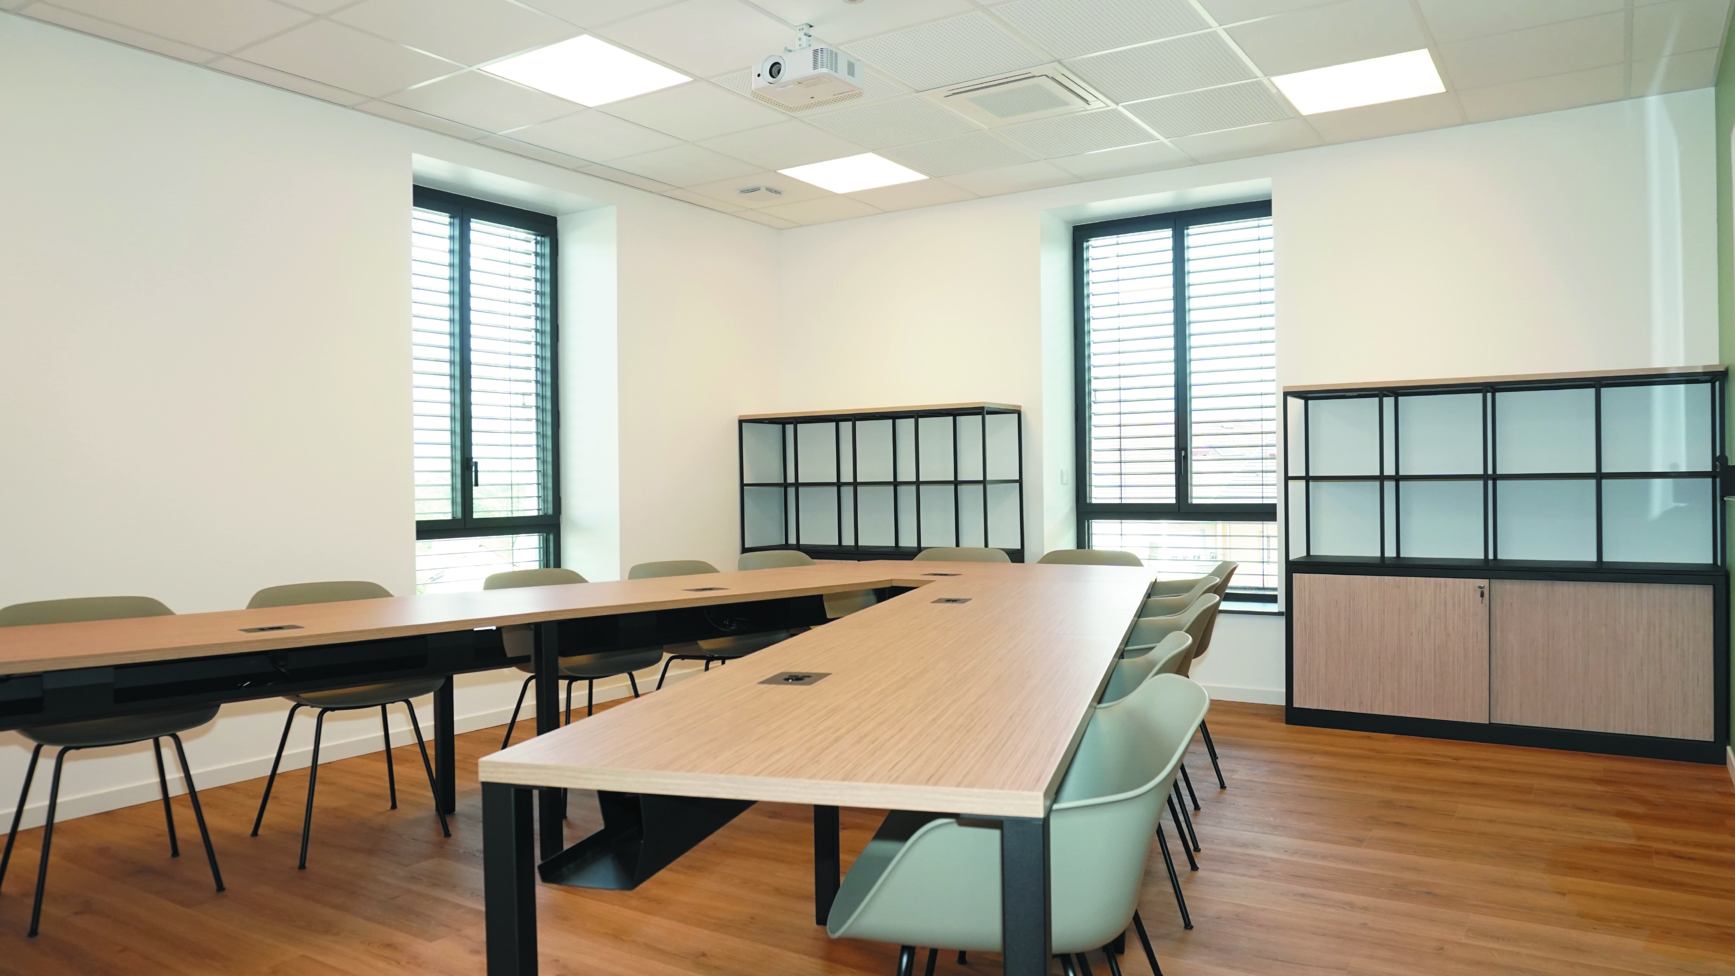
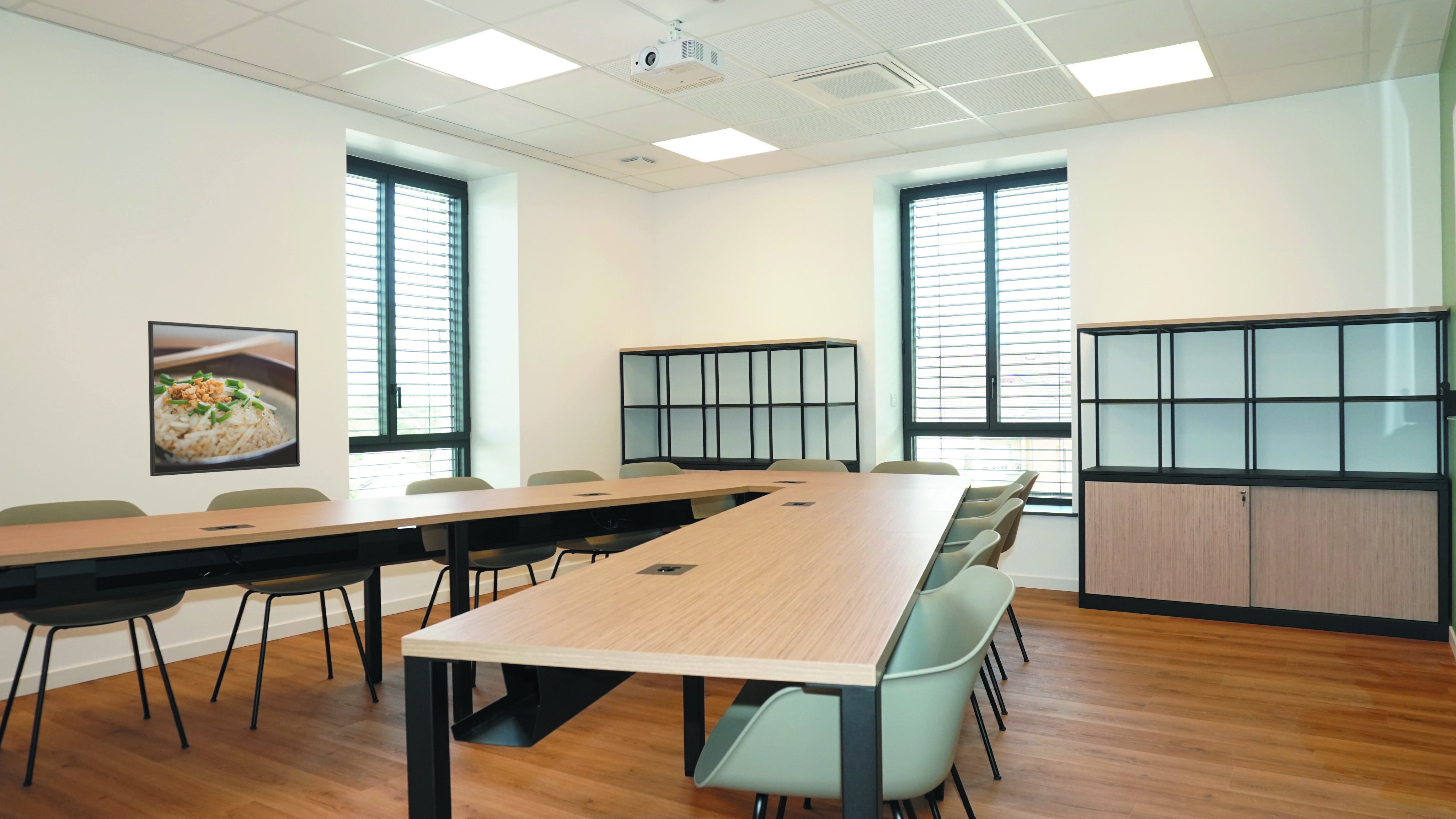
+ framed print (229, 398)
